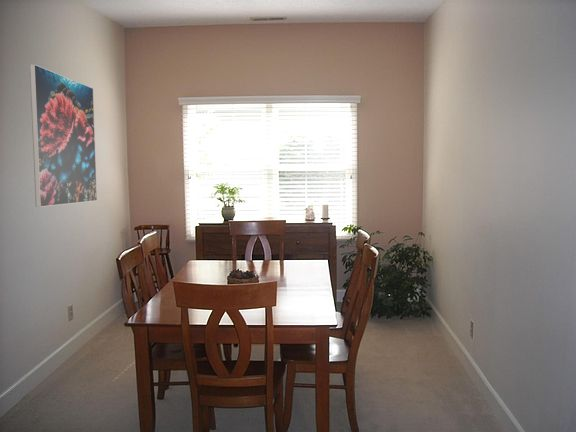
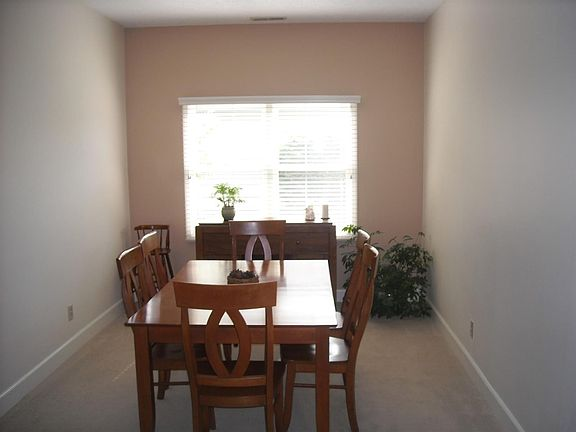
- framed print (67, 141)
